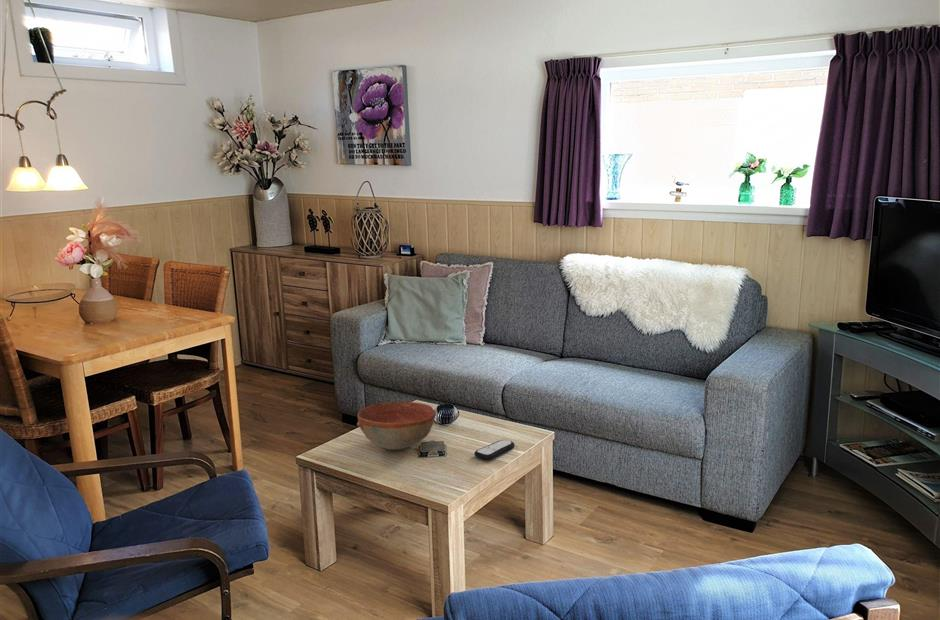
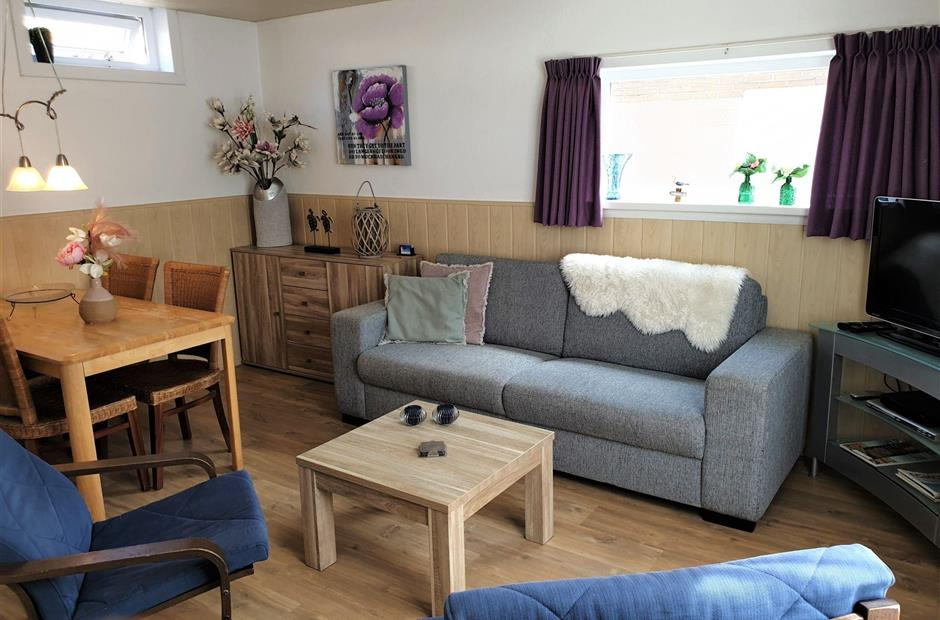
- remote control (495, 449)
- bowl (397, 428)
